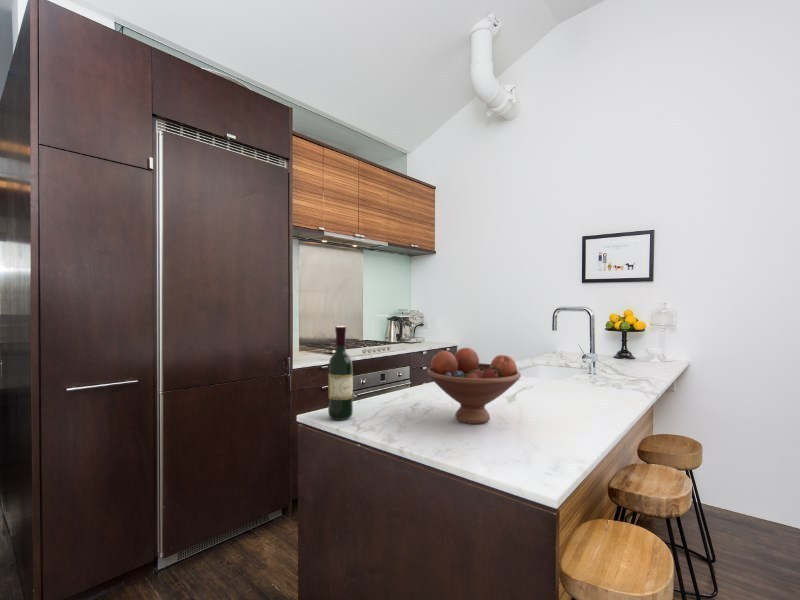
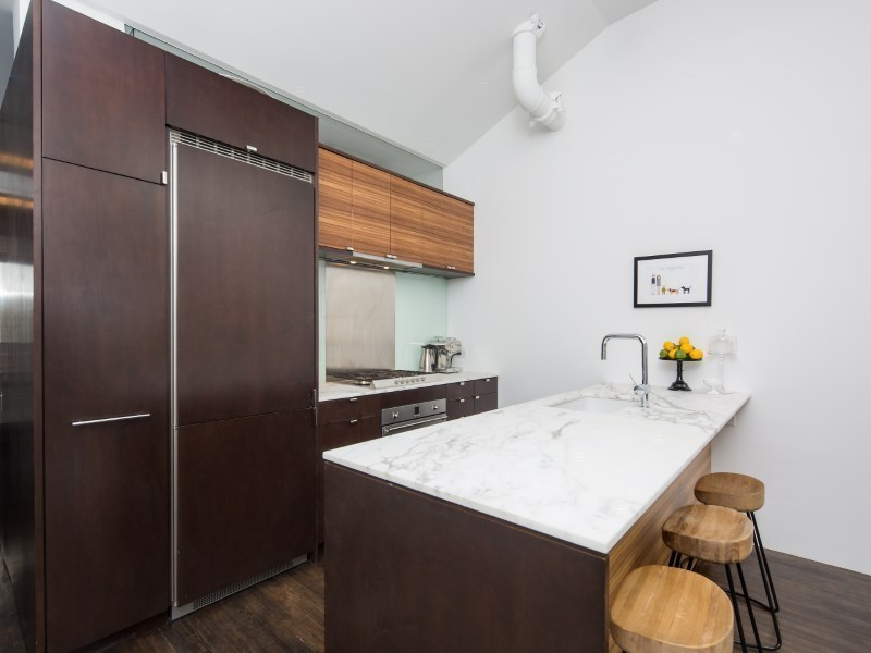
- fruit bowl (472, 385)
- wine bottle (340, 371)
